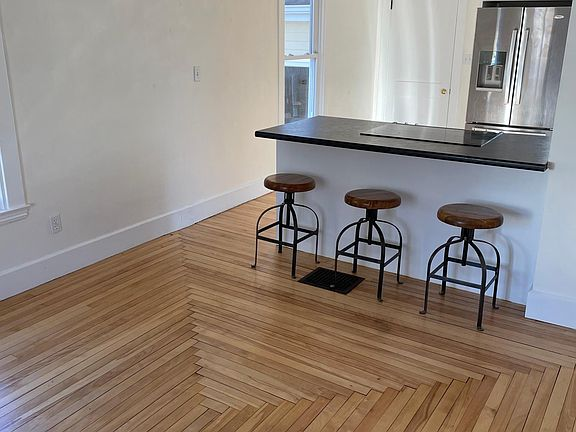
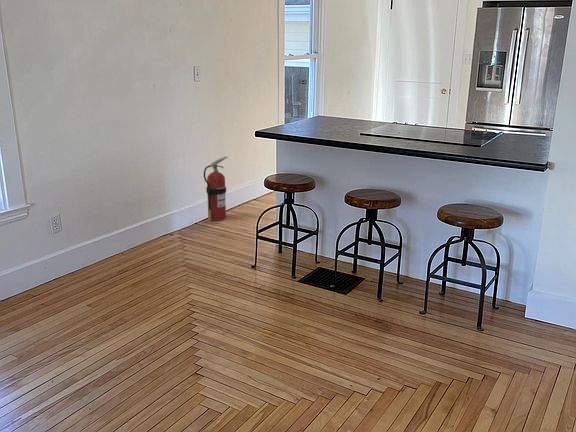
+ fire extinguisher (216, 189)
